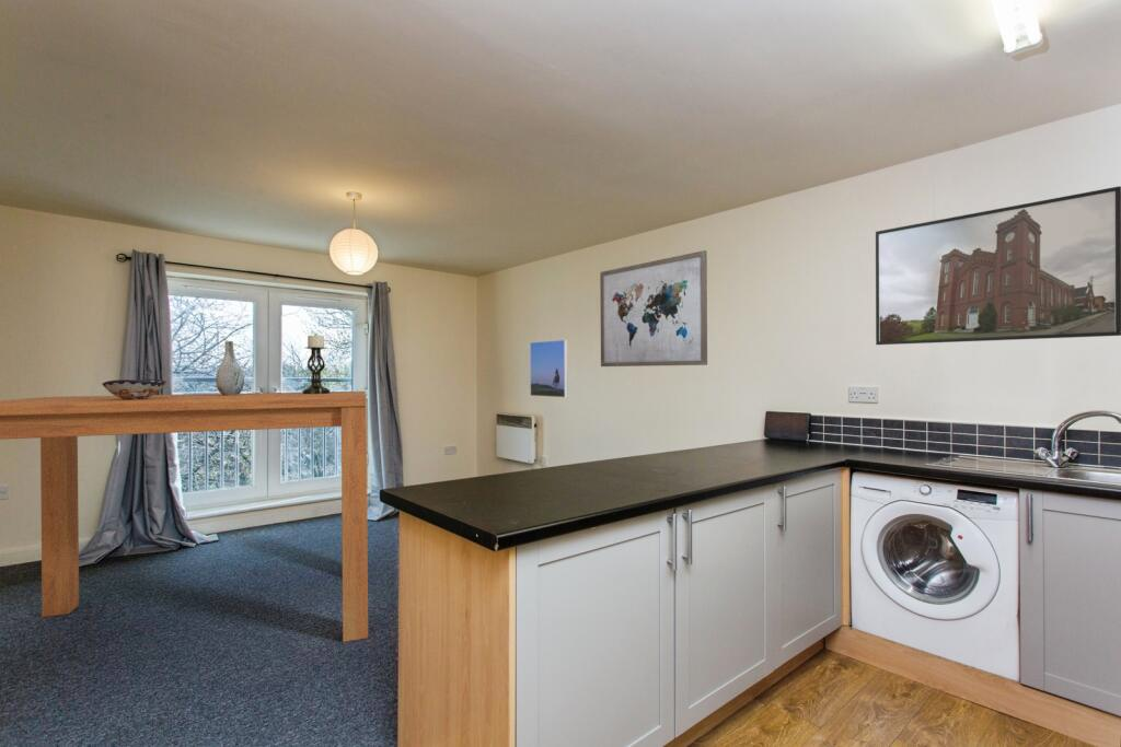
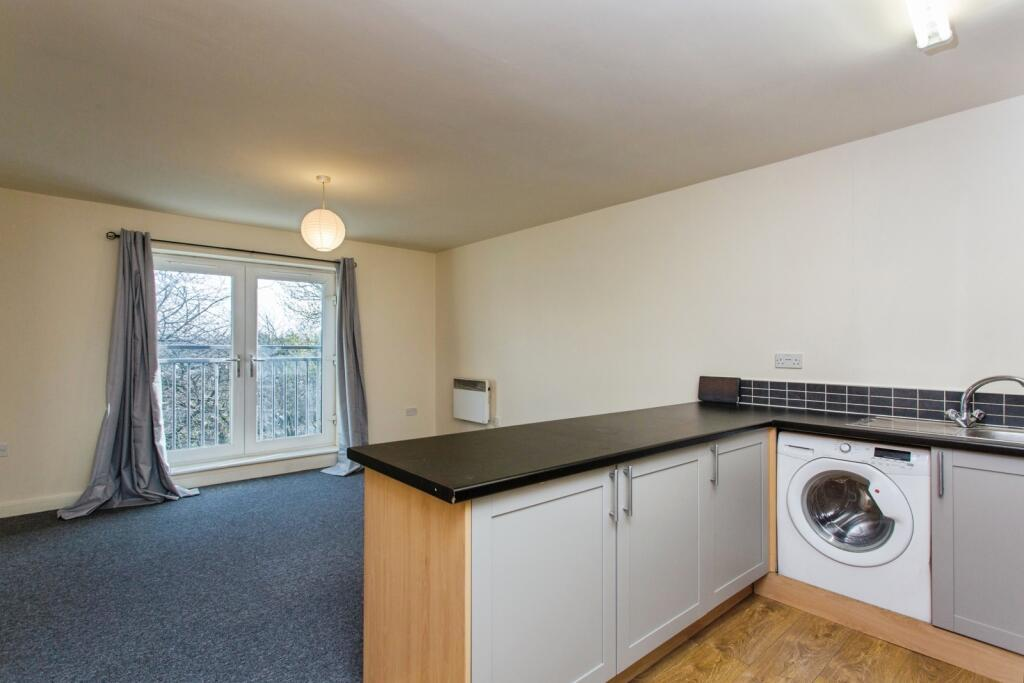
- wall art (648, 314)
- dining table (199, 431)
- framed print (547, 369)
- vase (230, 367)
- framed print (981, 276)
- decorative bowl (135, 388)
- candle holder (314, 364)
